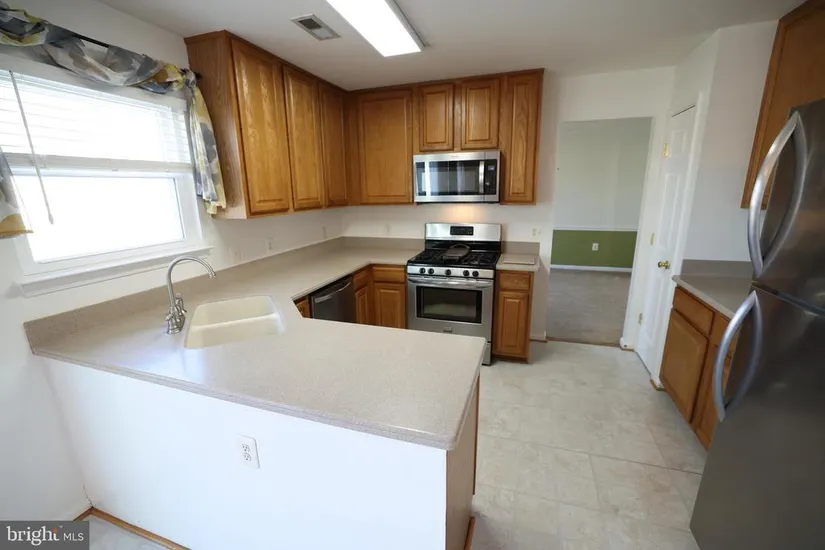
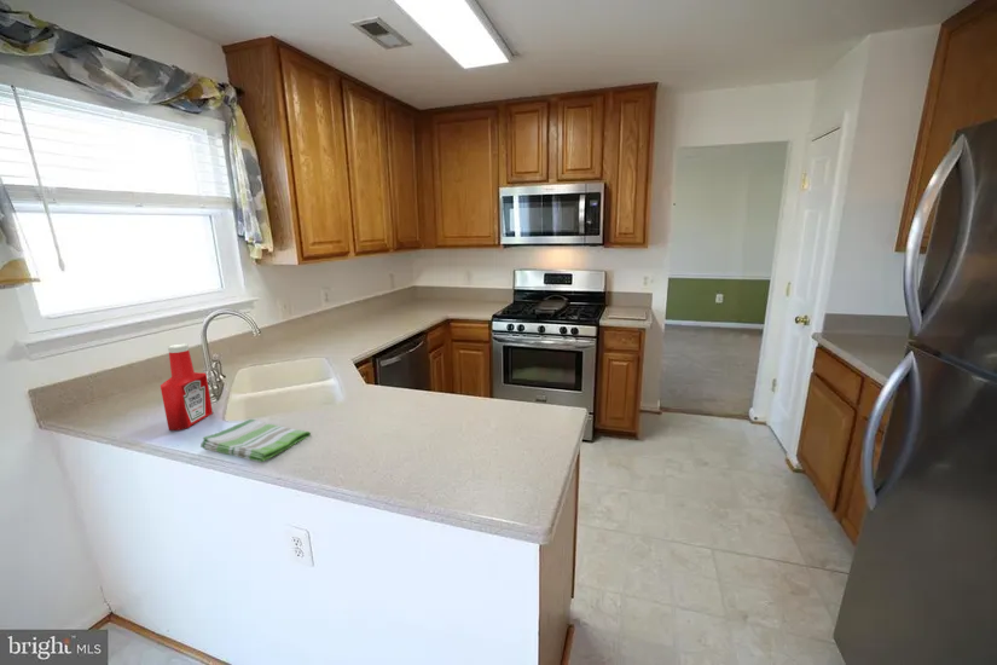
+ dish towel (256, 436)
+ soap bottle (184, 383)
